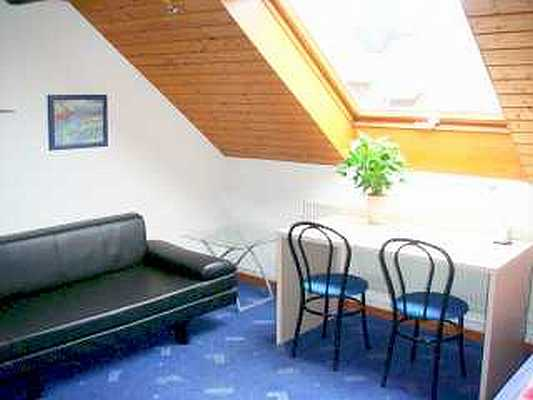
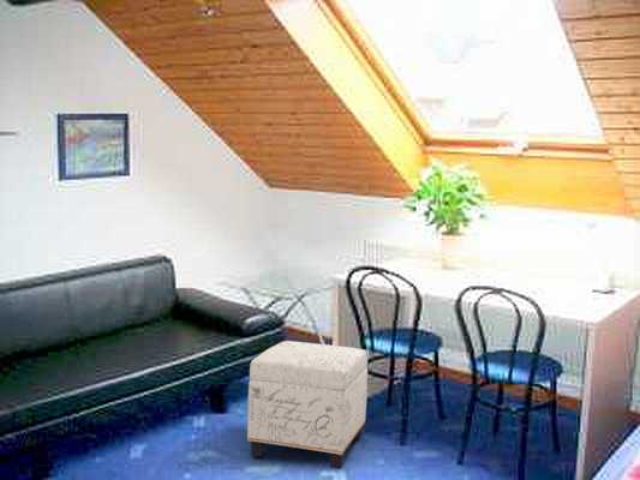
+ ottoman (309, 398)
